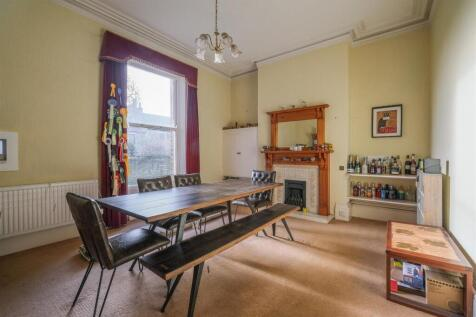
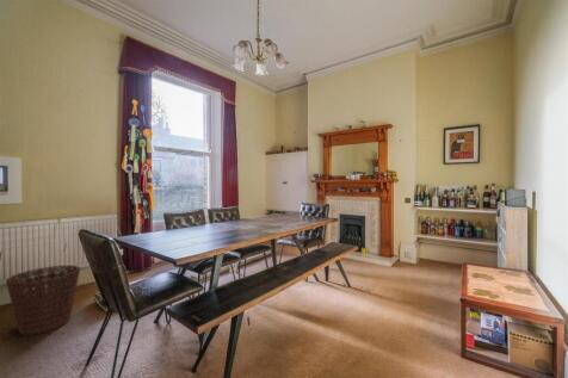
+ basket (44, 298)
